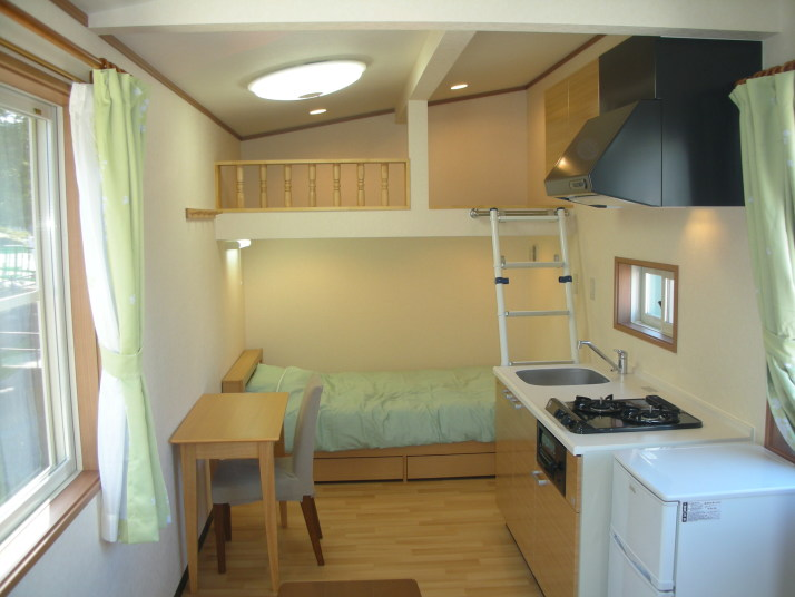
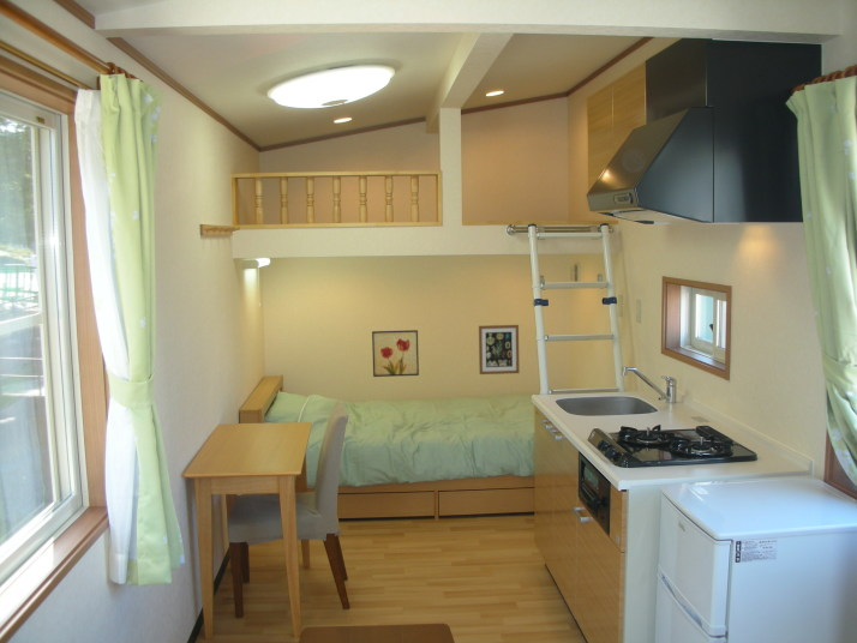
+ wall art (498, 349)
+ wall art (395, 353)
